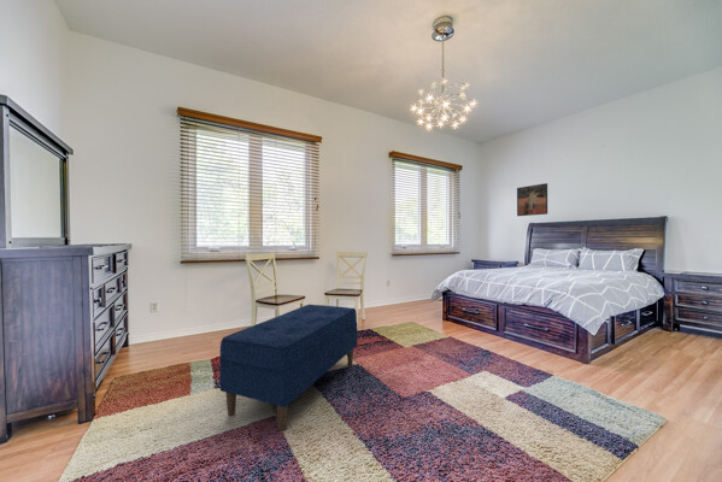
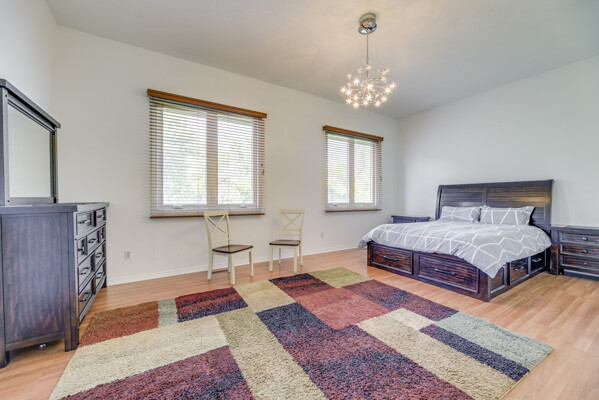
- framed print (532, 200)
- bench (300, 352)
